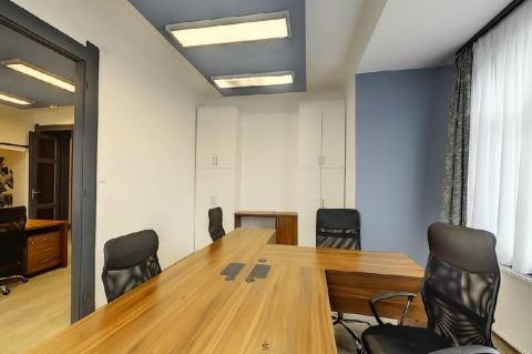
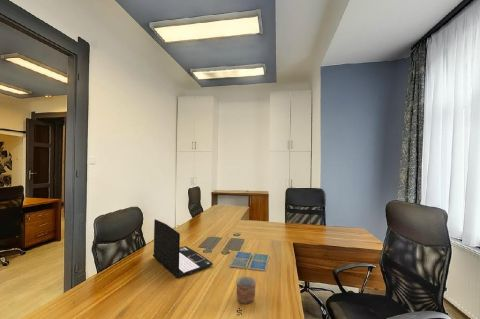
+ drink coaster (251, 260)
+ laptop (179, 241)
+ mug (245, 288)
